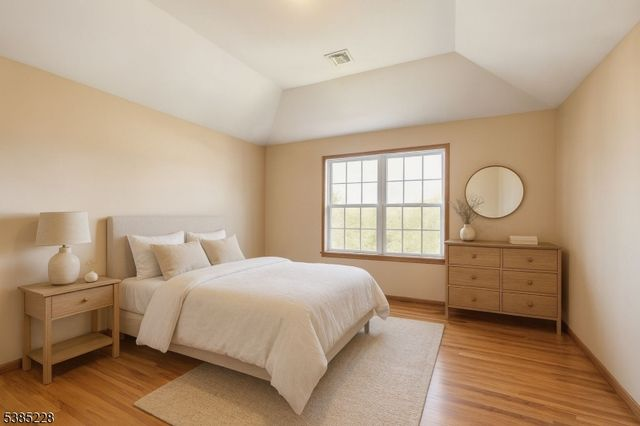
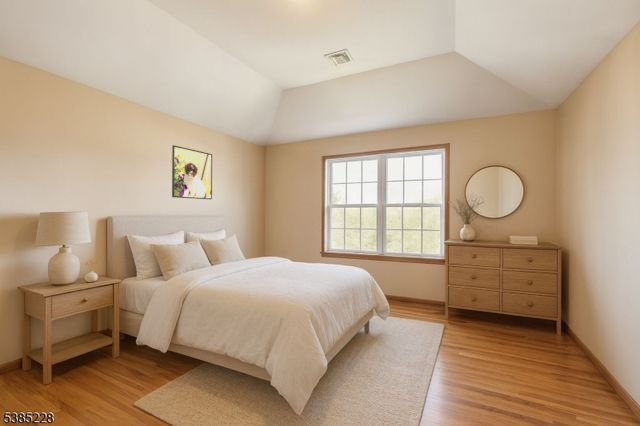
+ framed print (193, 174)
